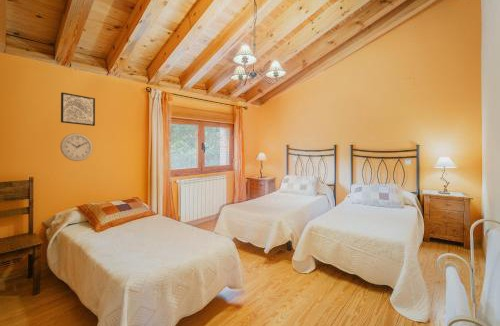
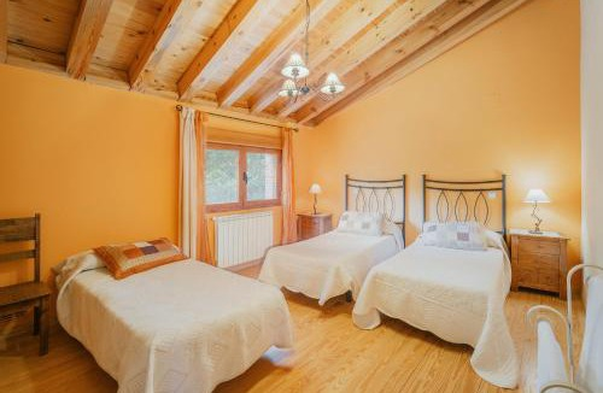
- wall clock (77, 147)
- wall art (78, 109)
